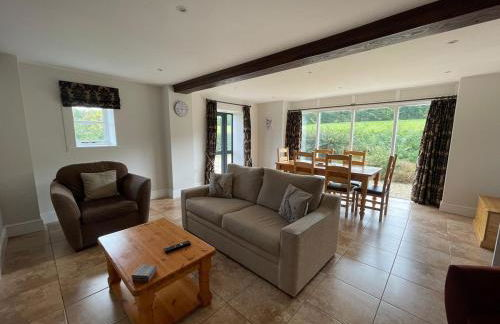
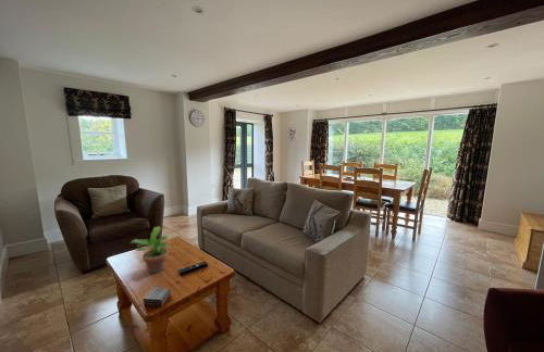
+ potted plant (153, 252)
